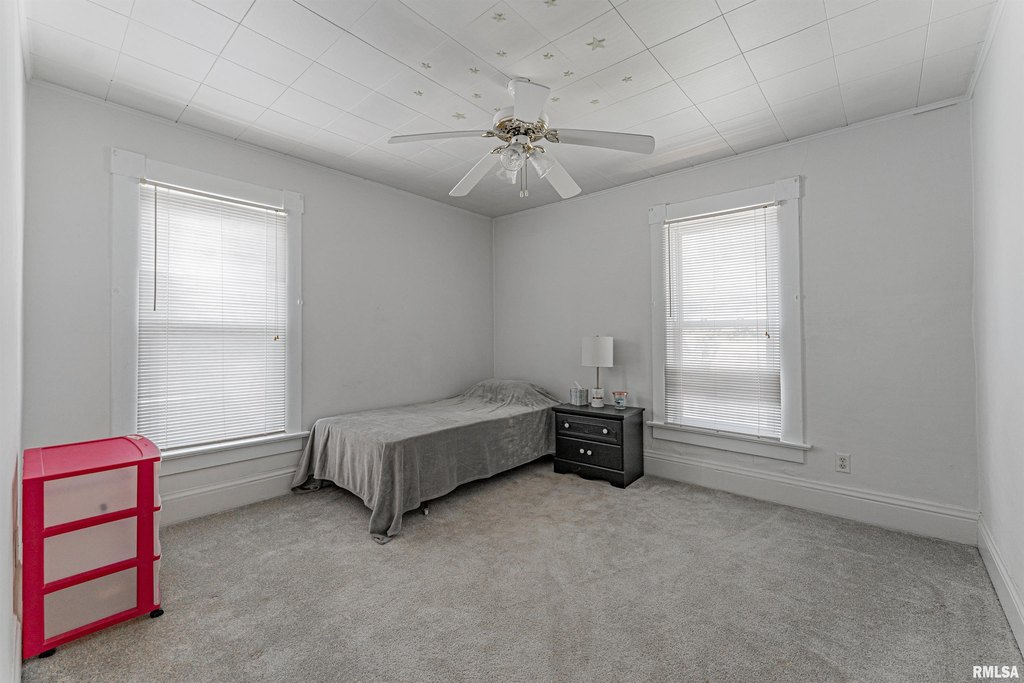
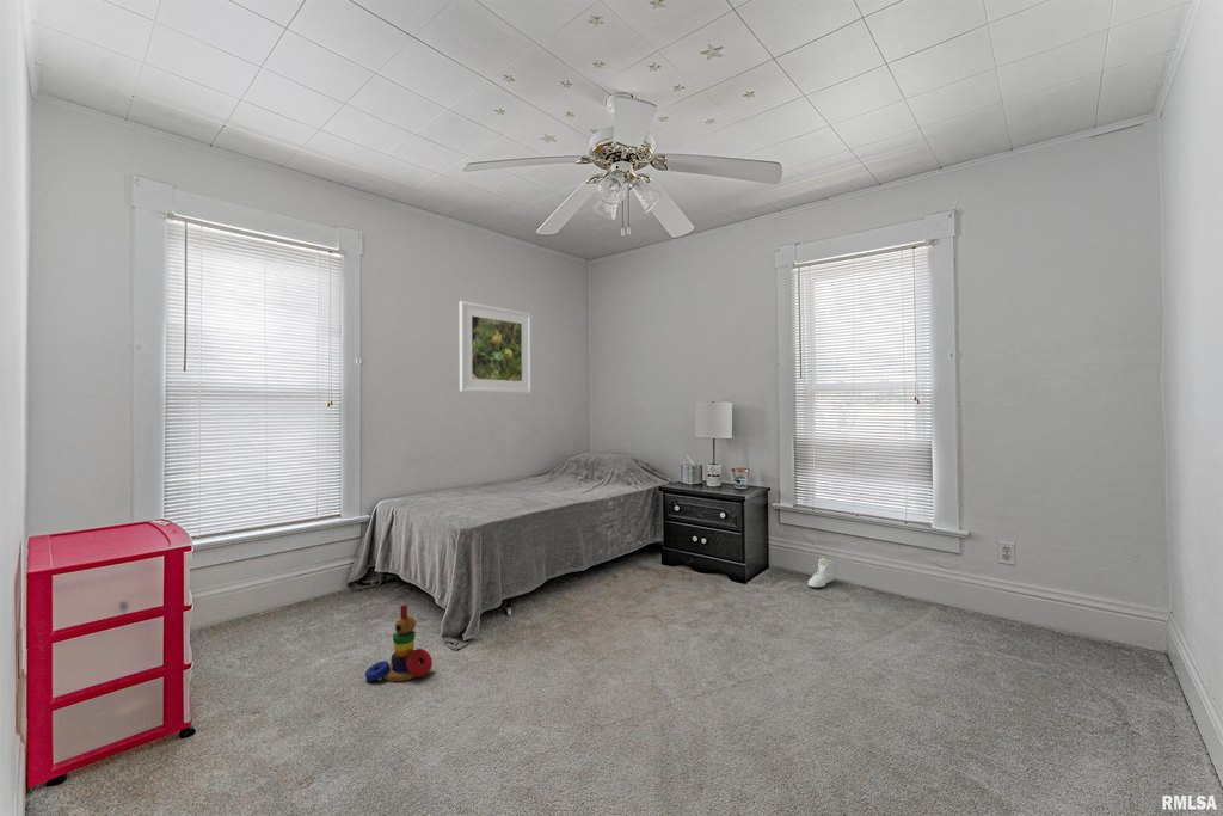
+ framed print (497, 349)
+ sneaker (819, 571)
+ stacking toy (401, 640)
